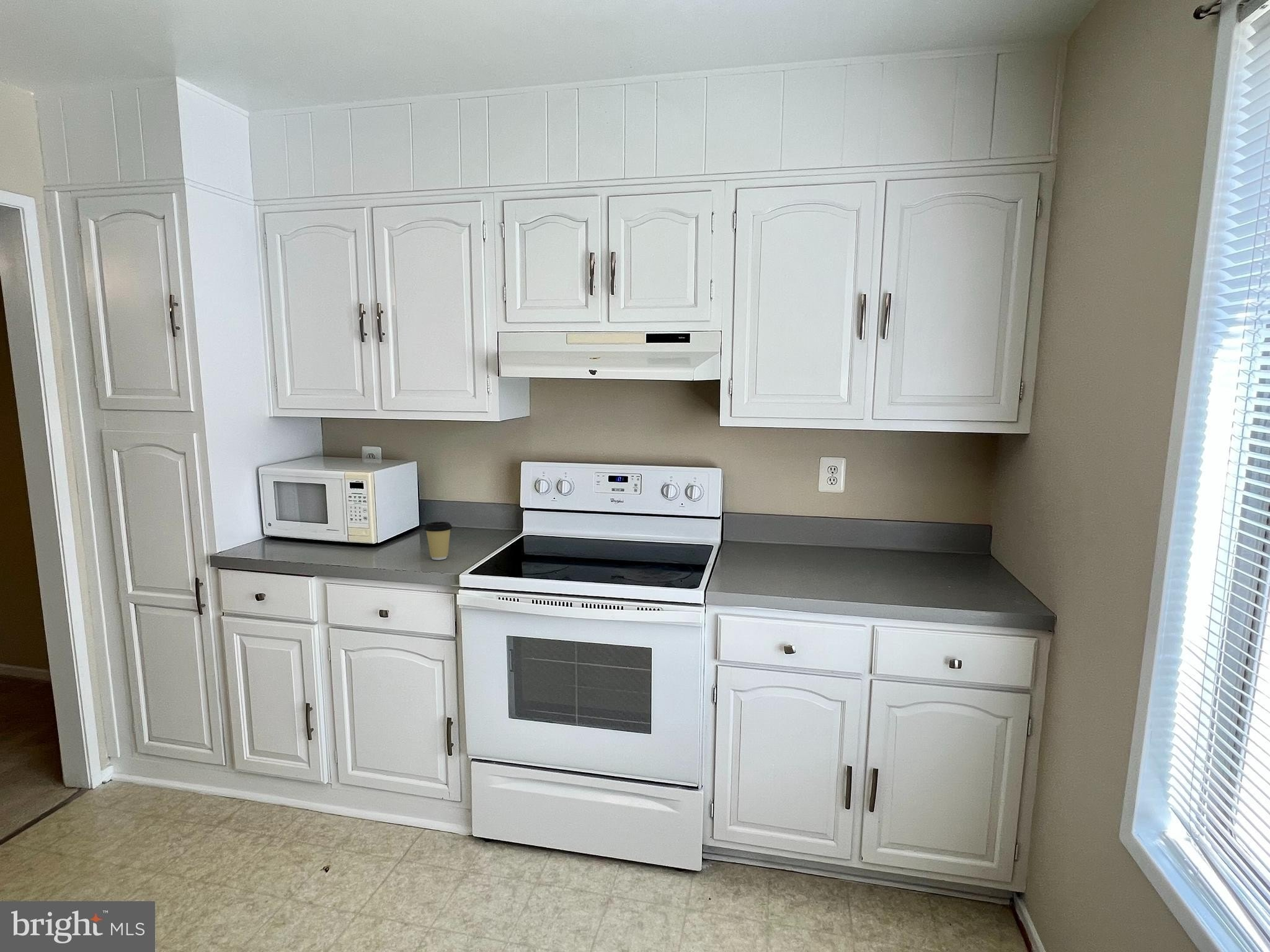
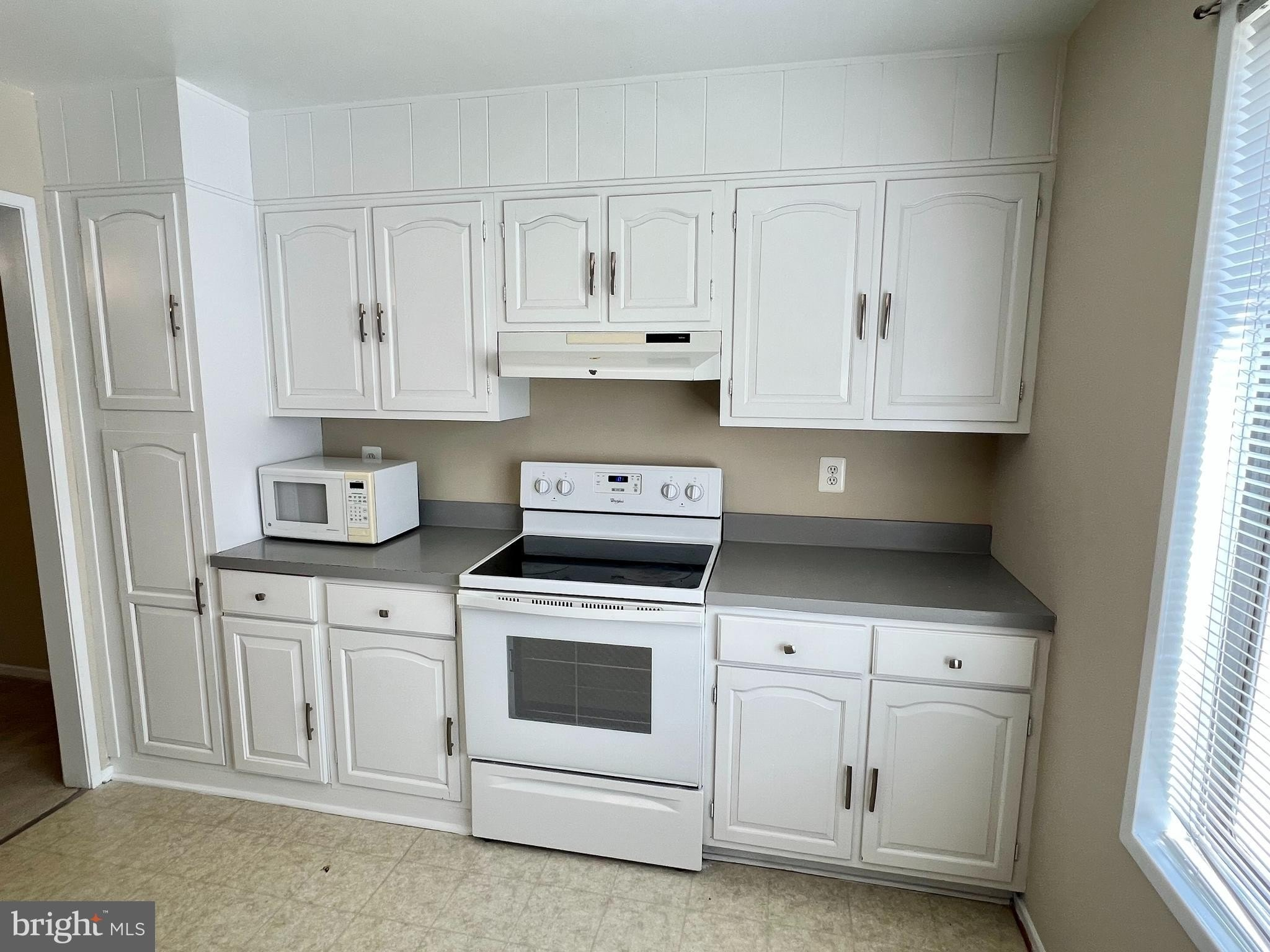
- coffee cup (438, 540)
